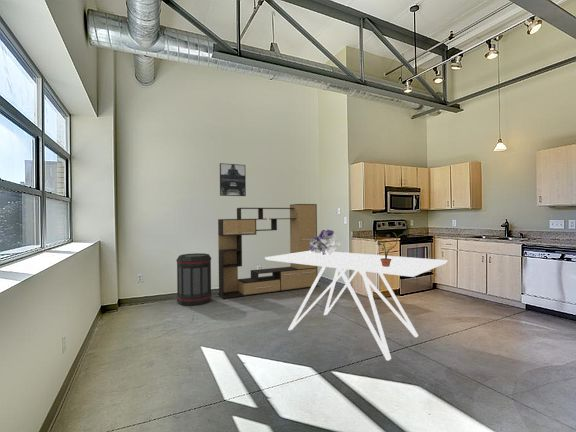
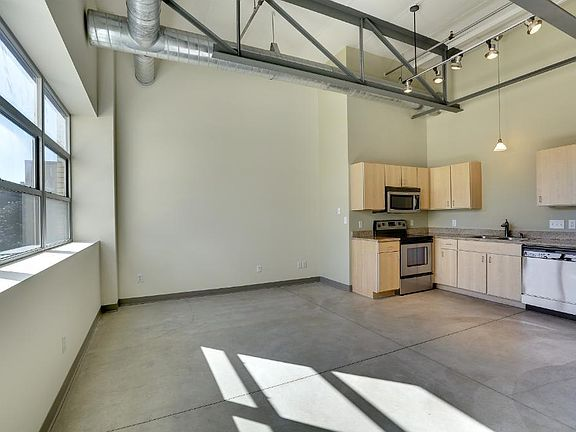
- dining table (352, 295)
- wall art (232, 180)
- bouquet (327, 244)
- potted plant (390, 248)
- trash can (194, 277)
- media console (269, 230)
